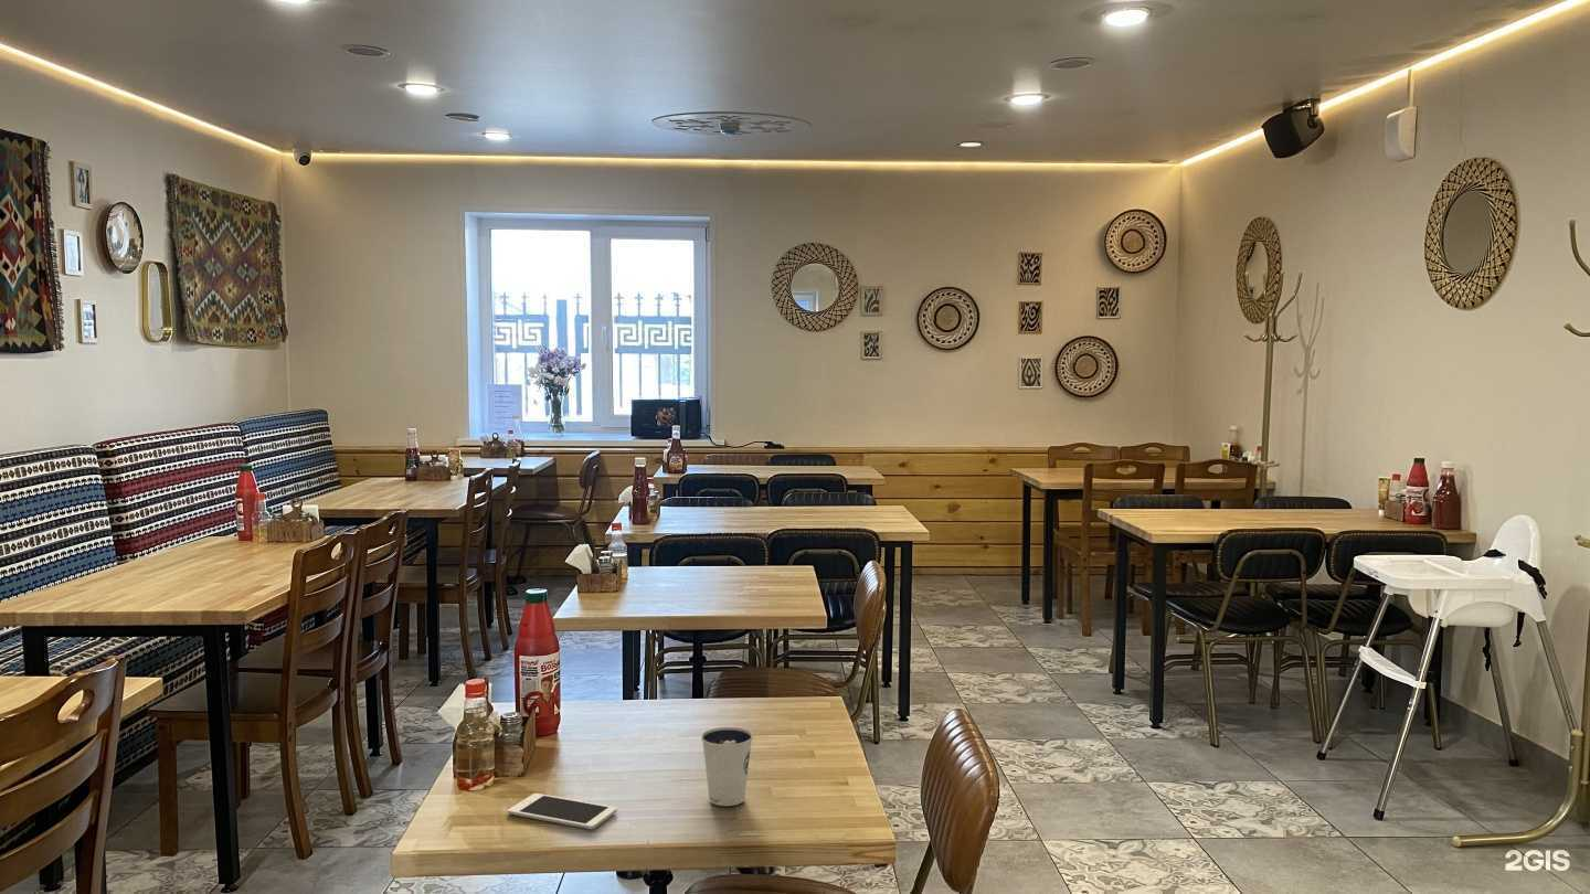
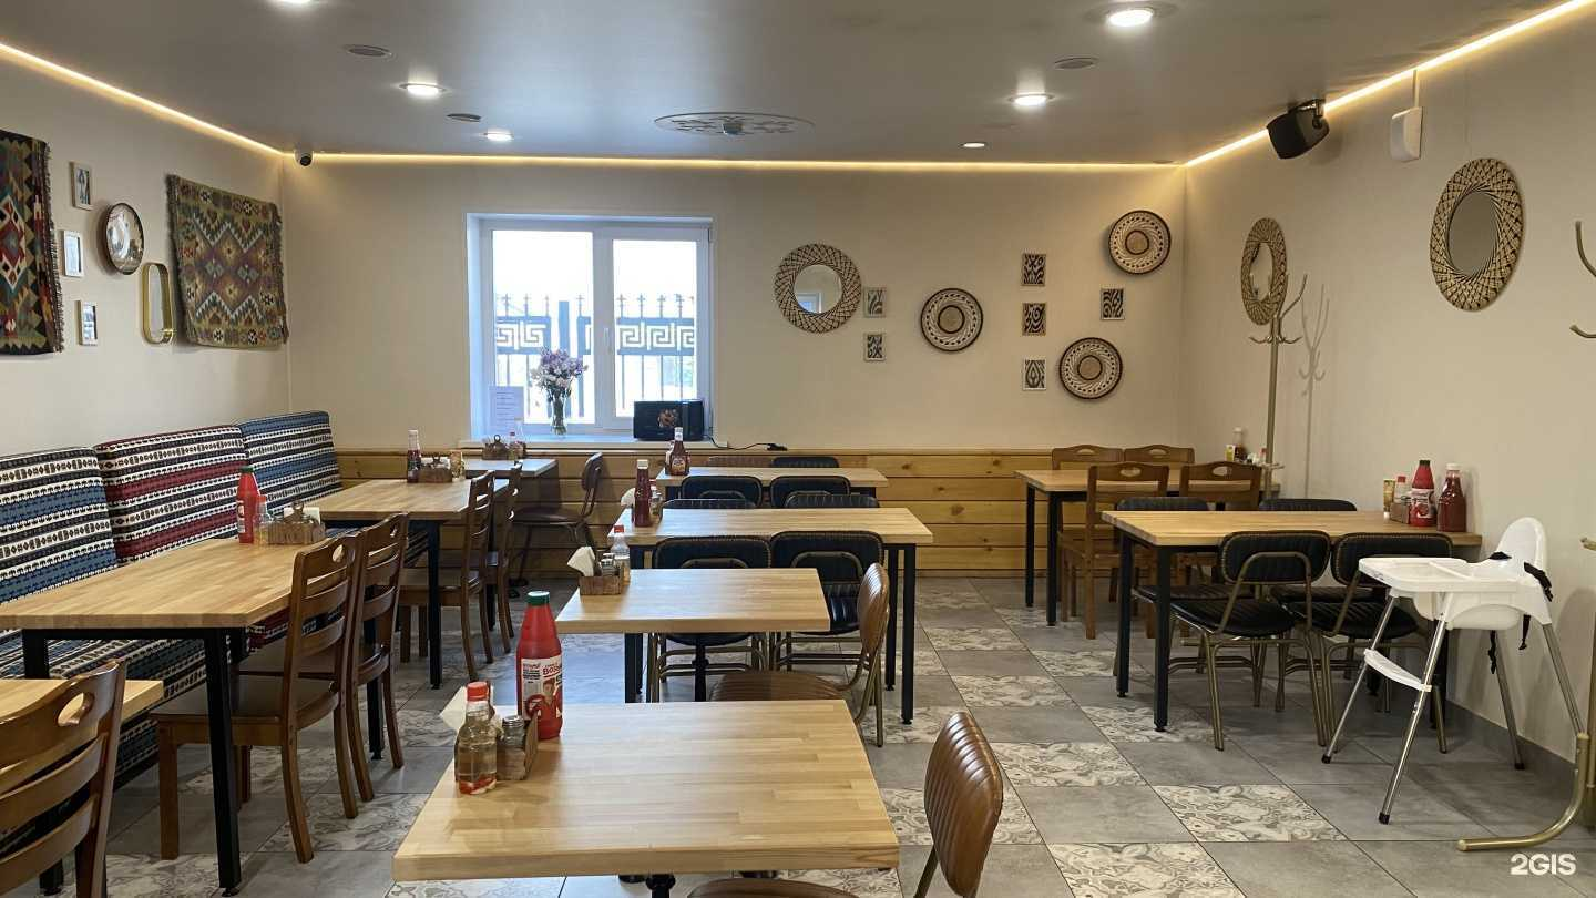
- dixie cup (727, 767)
- cell phone (562, 810)
